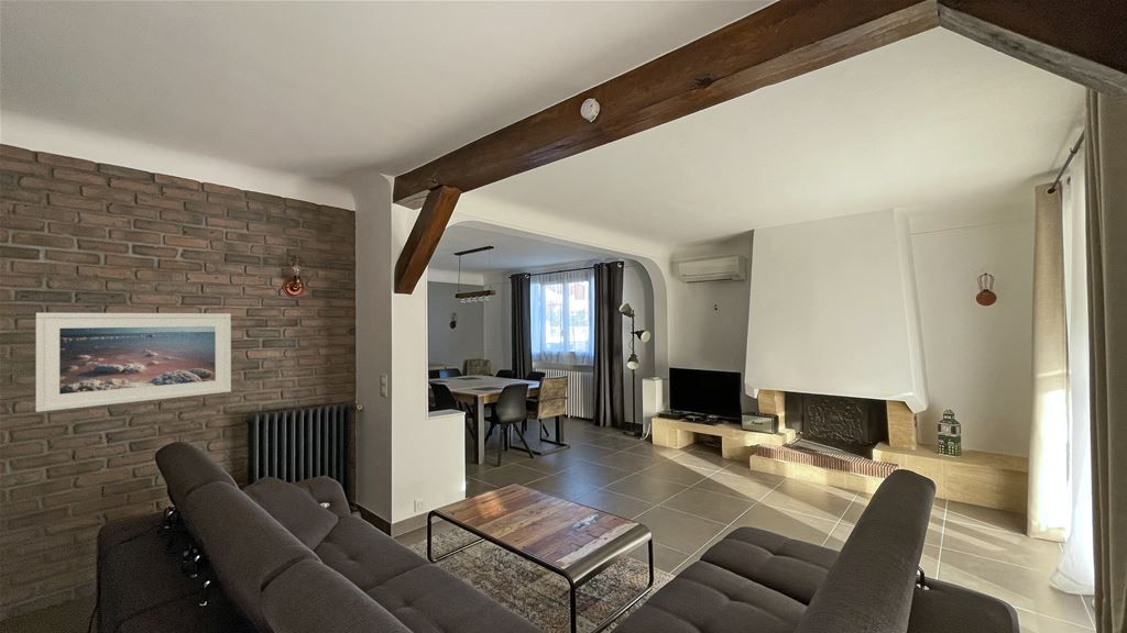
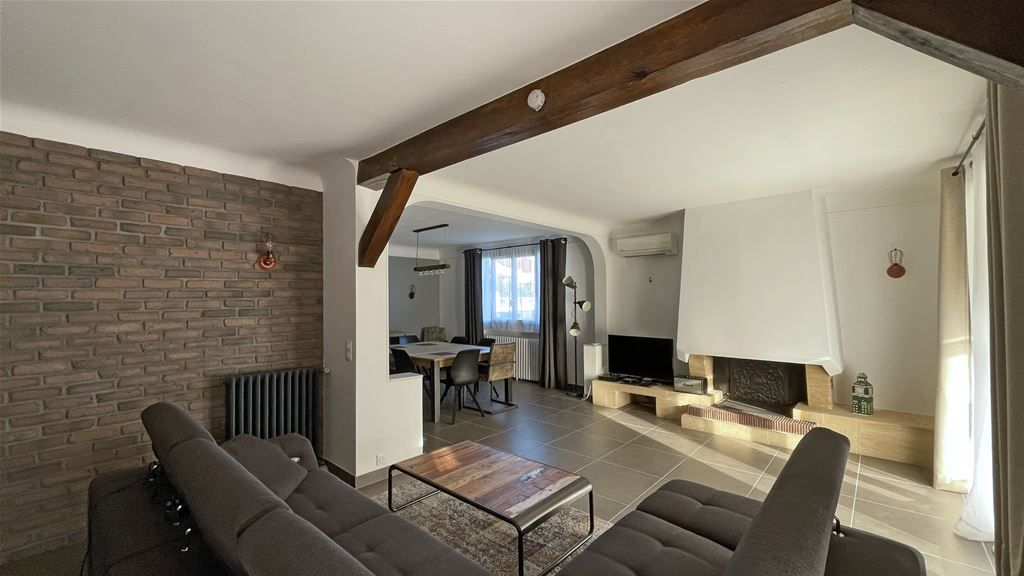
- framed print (144, 356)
